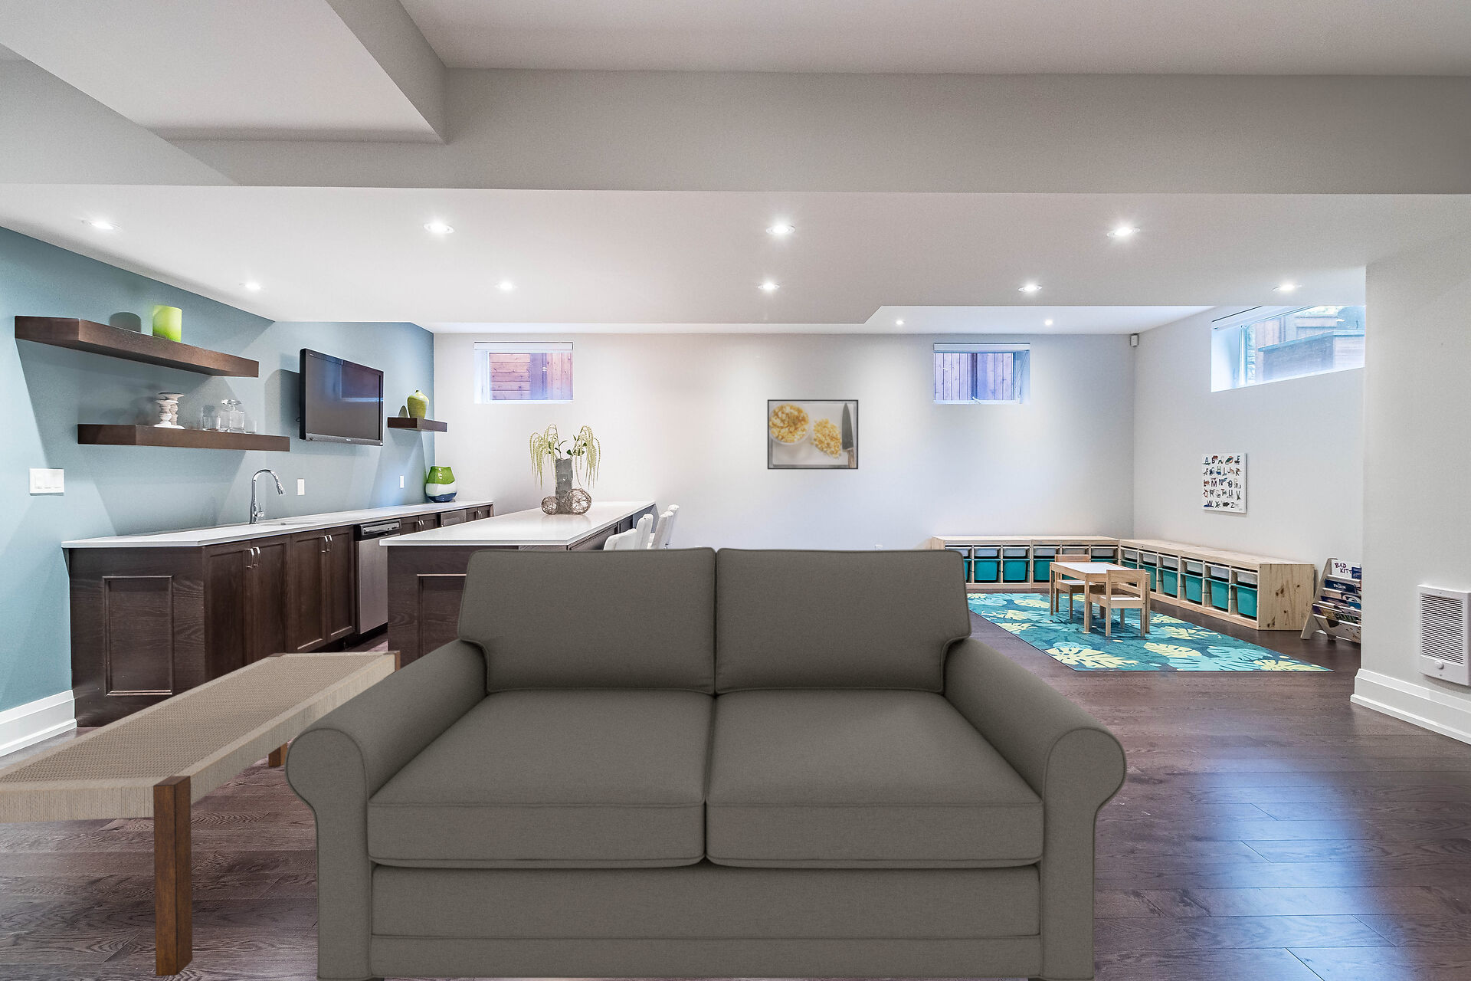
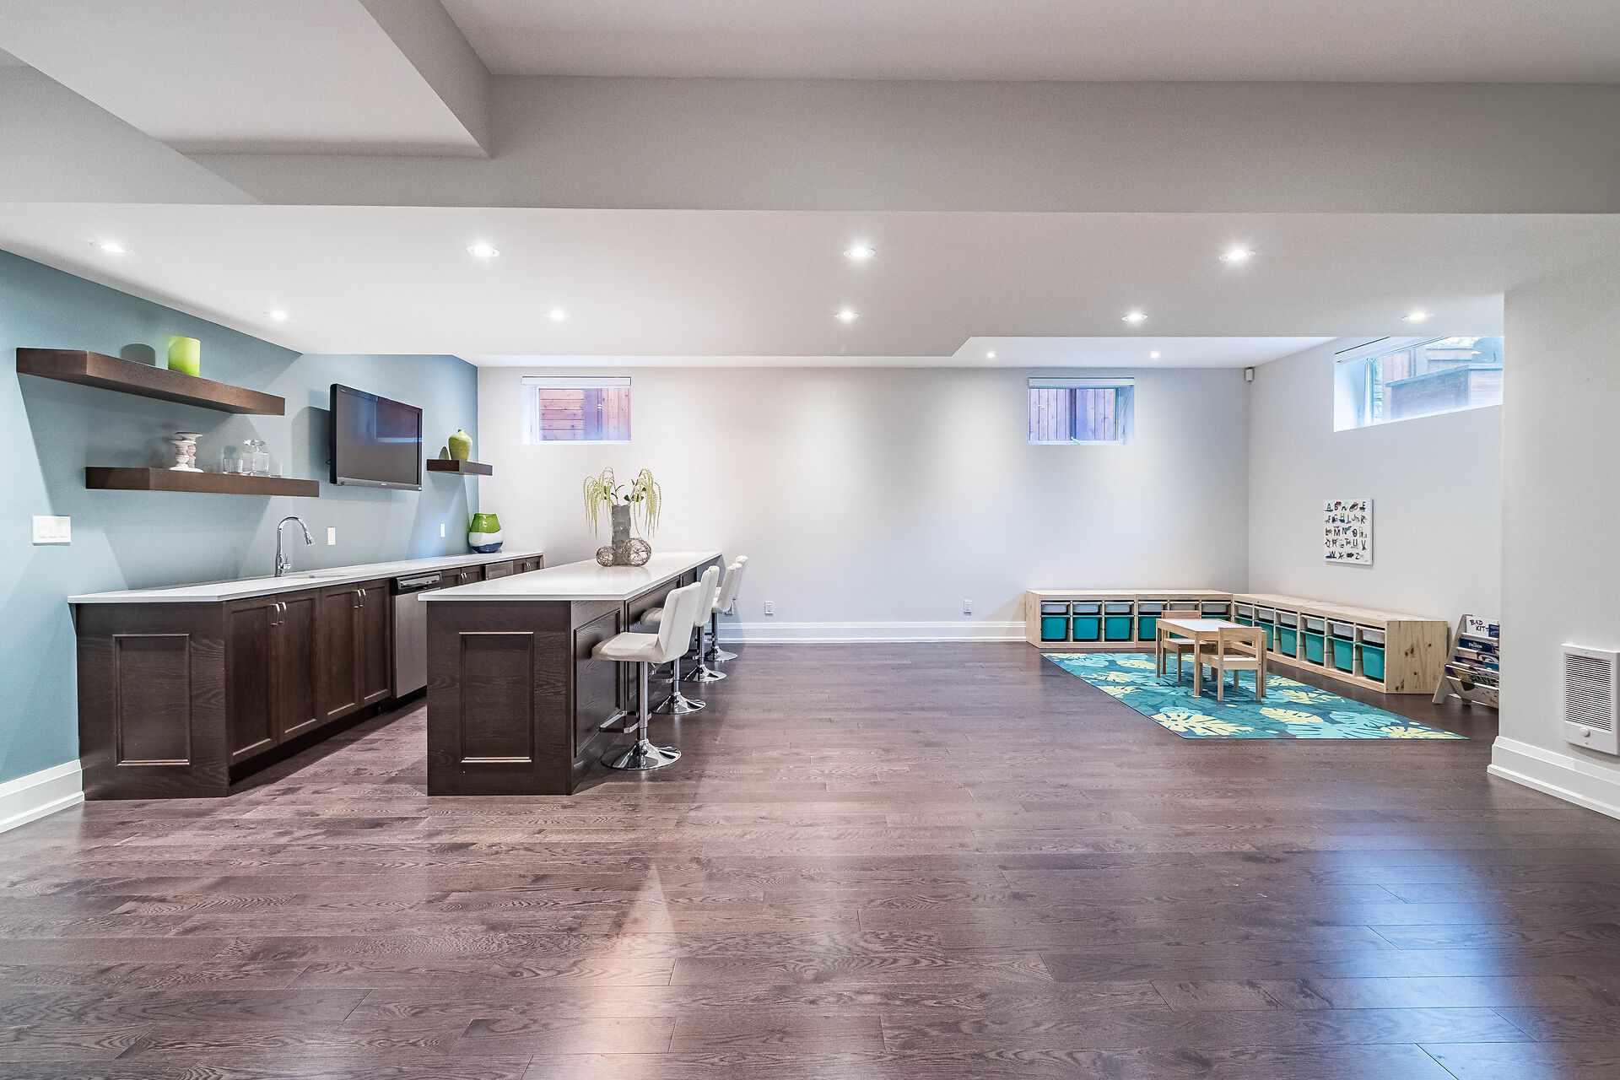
- sofa (713, 722)
- bench (239, 770)
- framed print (813, 435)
